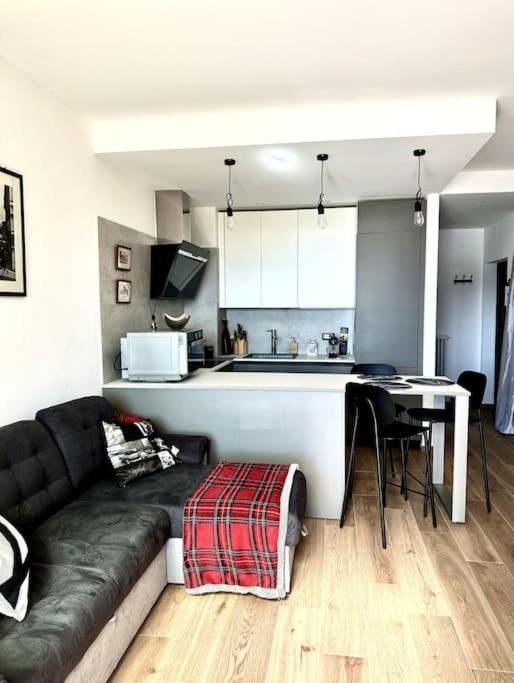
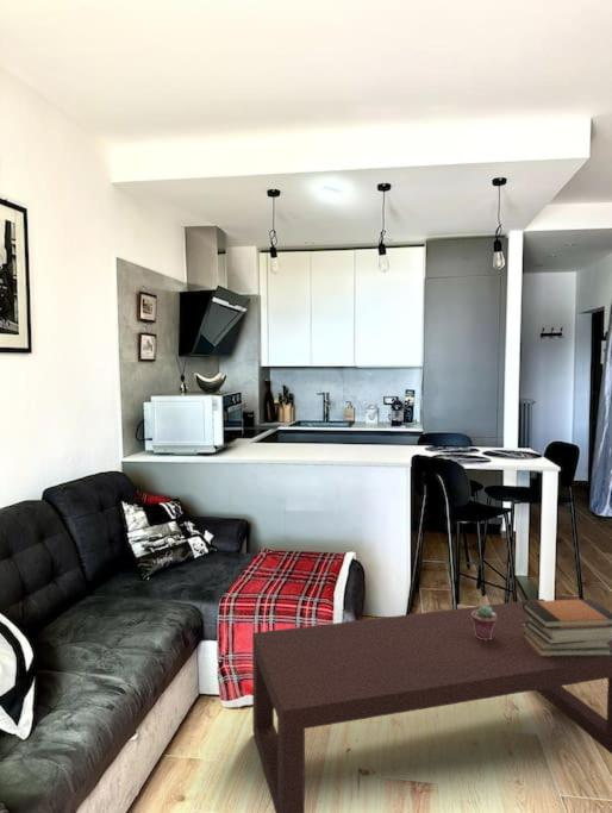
+ potted succulent (483, 620)
+ book stack (568, 626)
+ coffee table (438, 694)
